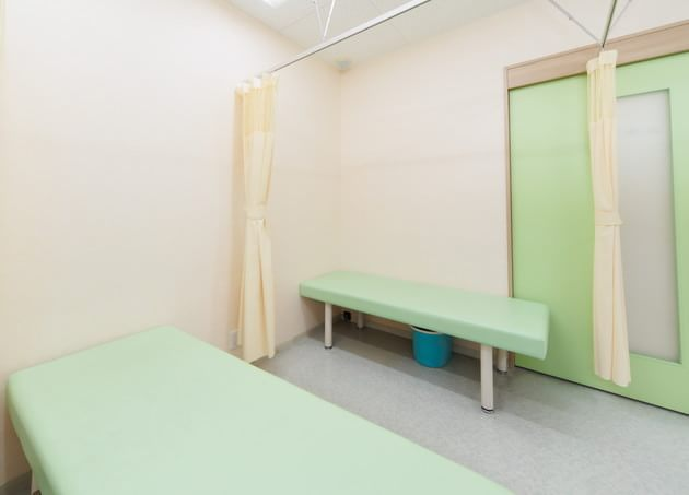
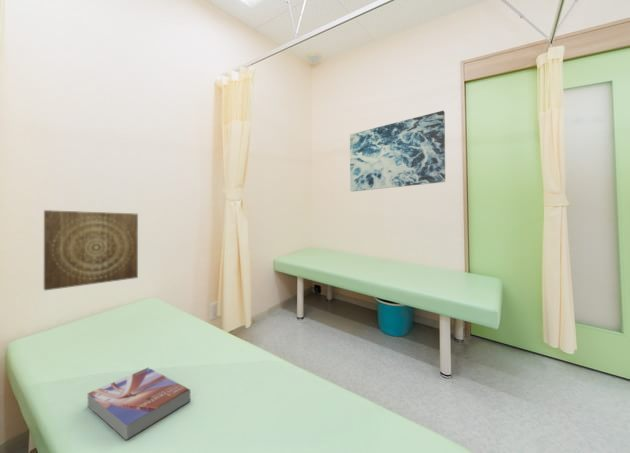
+ textbook (139, 397)
+ wall art (95, 247)
+ wall art (392, 155)
